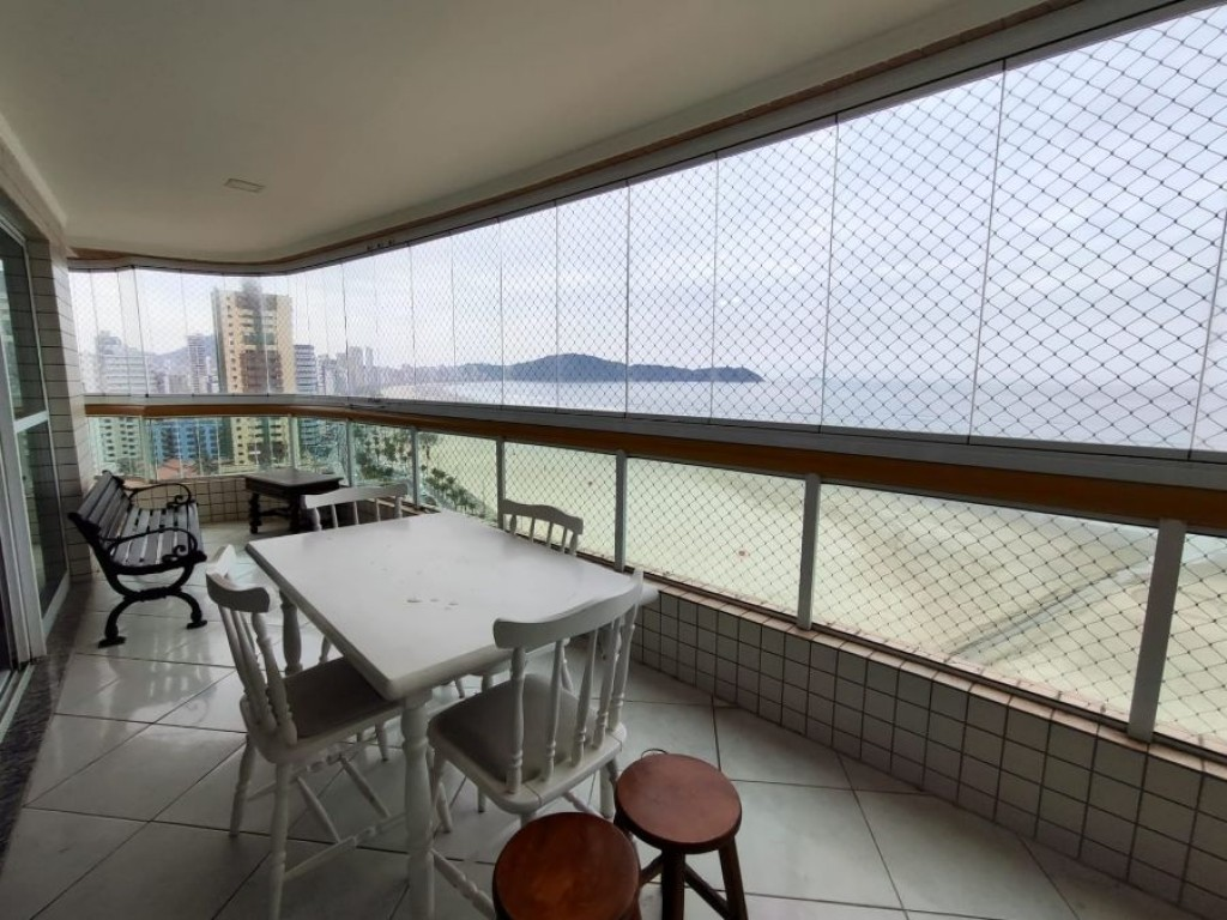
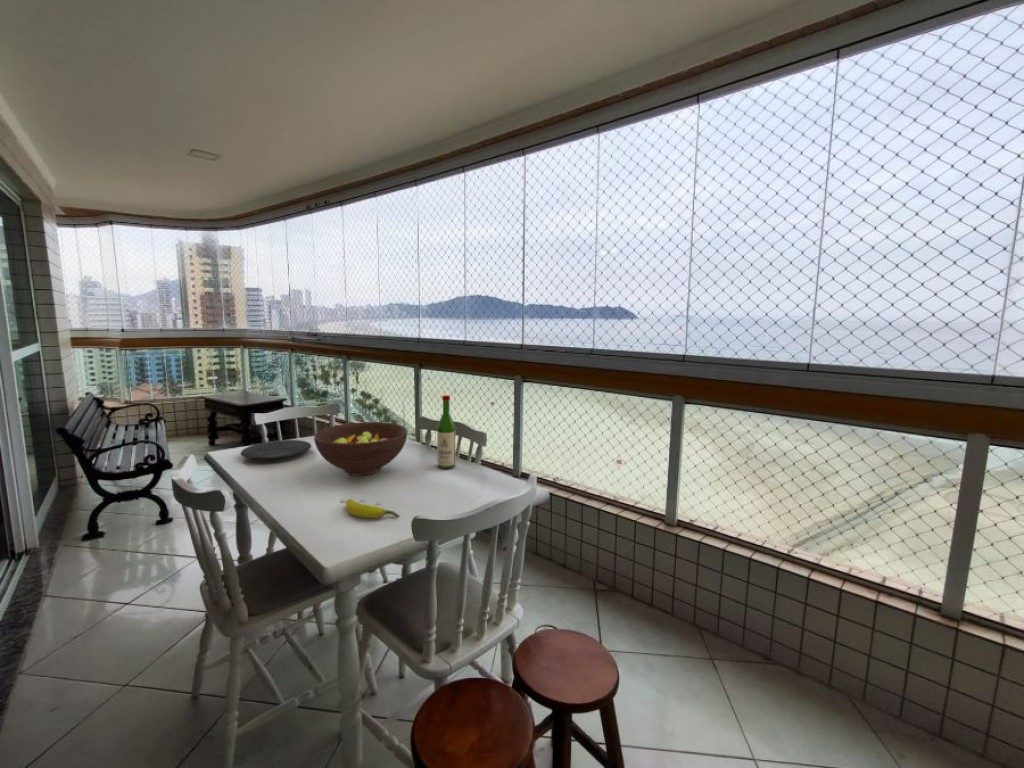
+ wine bottle (446, 431)
+ plate (277, 451)
+ fruit bowl (362, 451)
+ banana (367, 507)
